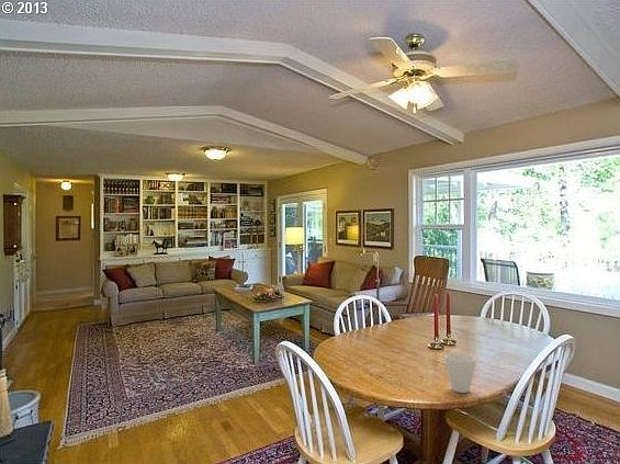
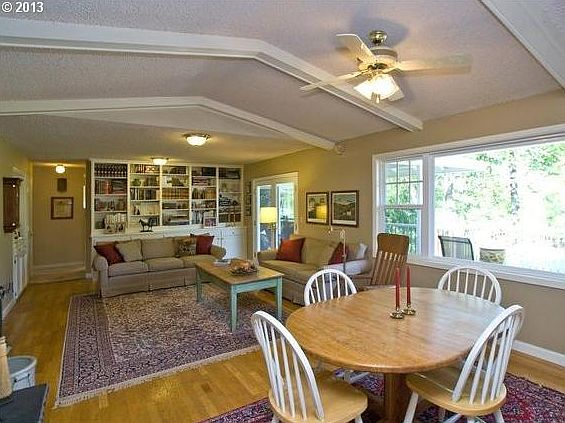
- cup (460, 373)
